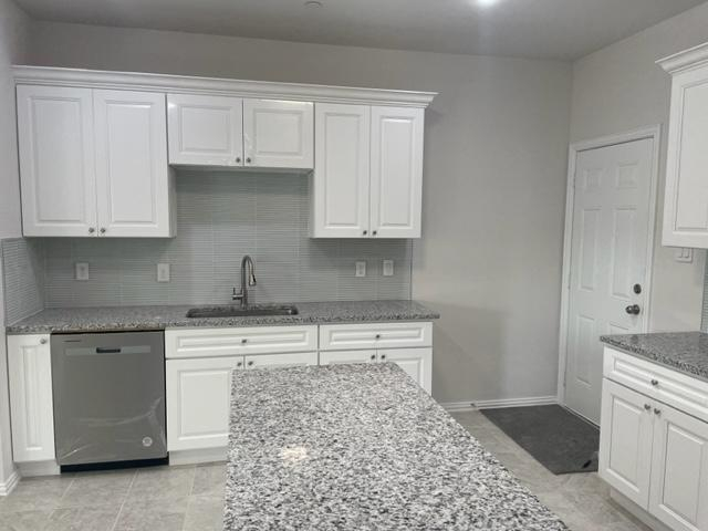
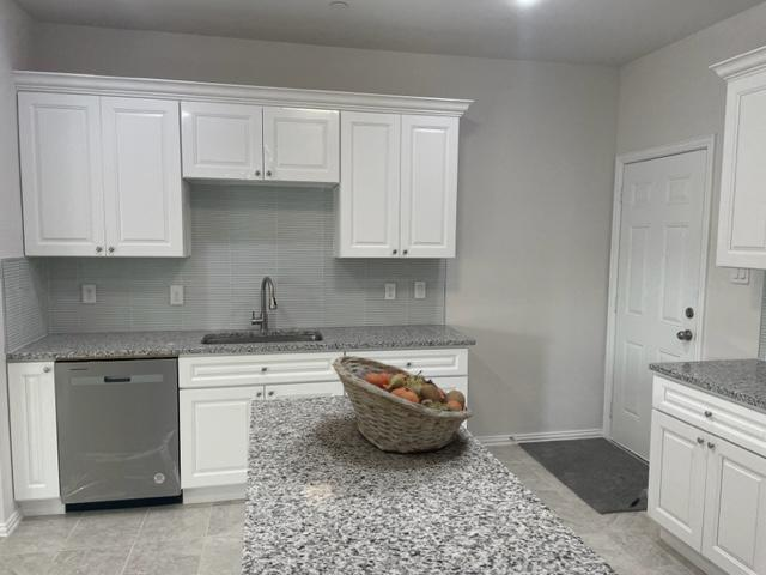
+ fruit basket (400, 397)
